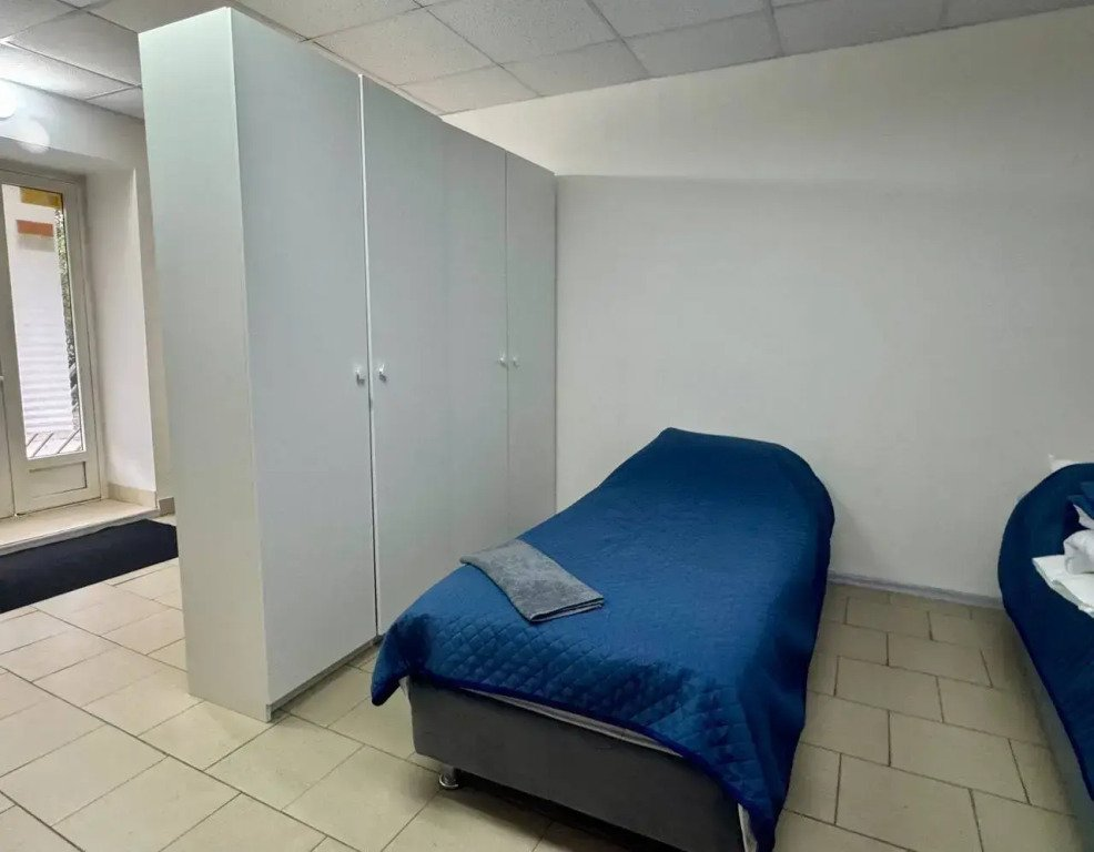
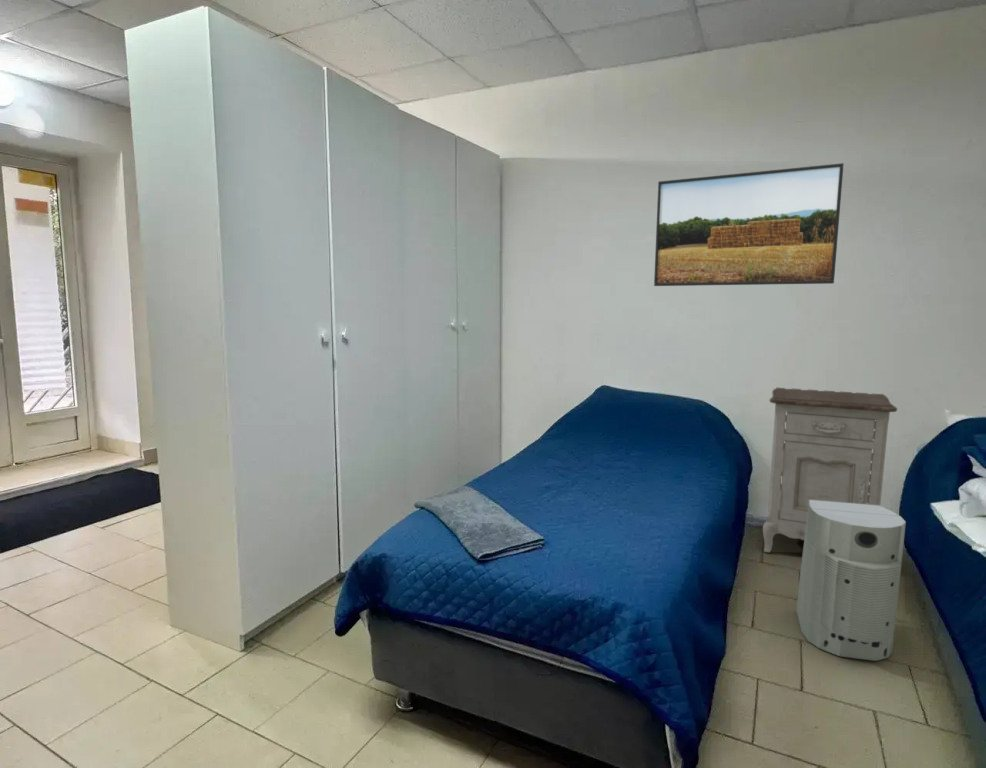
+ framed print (741, 229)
+ nightstand (823, 474)
+ fan (850, 576)
